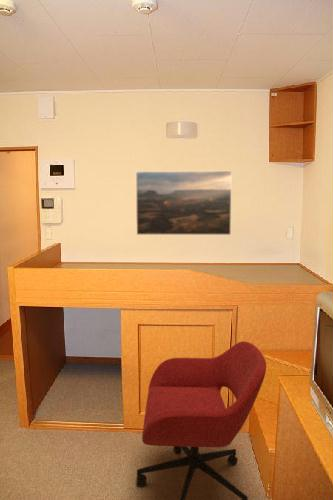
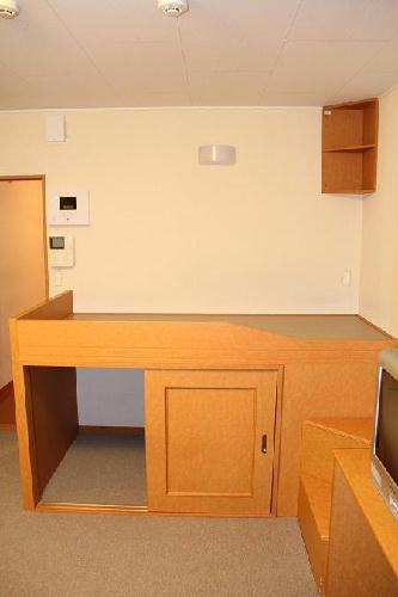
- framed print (183, 203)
- office chair (198, 420)
